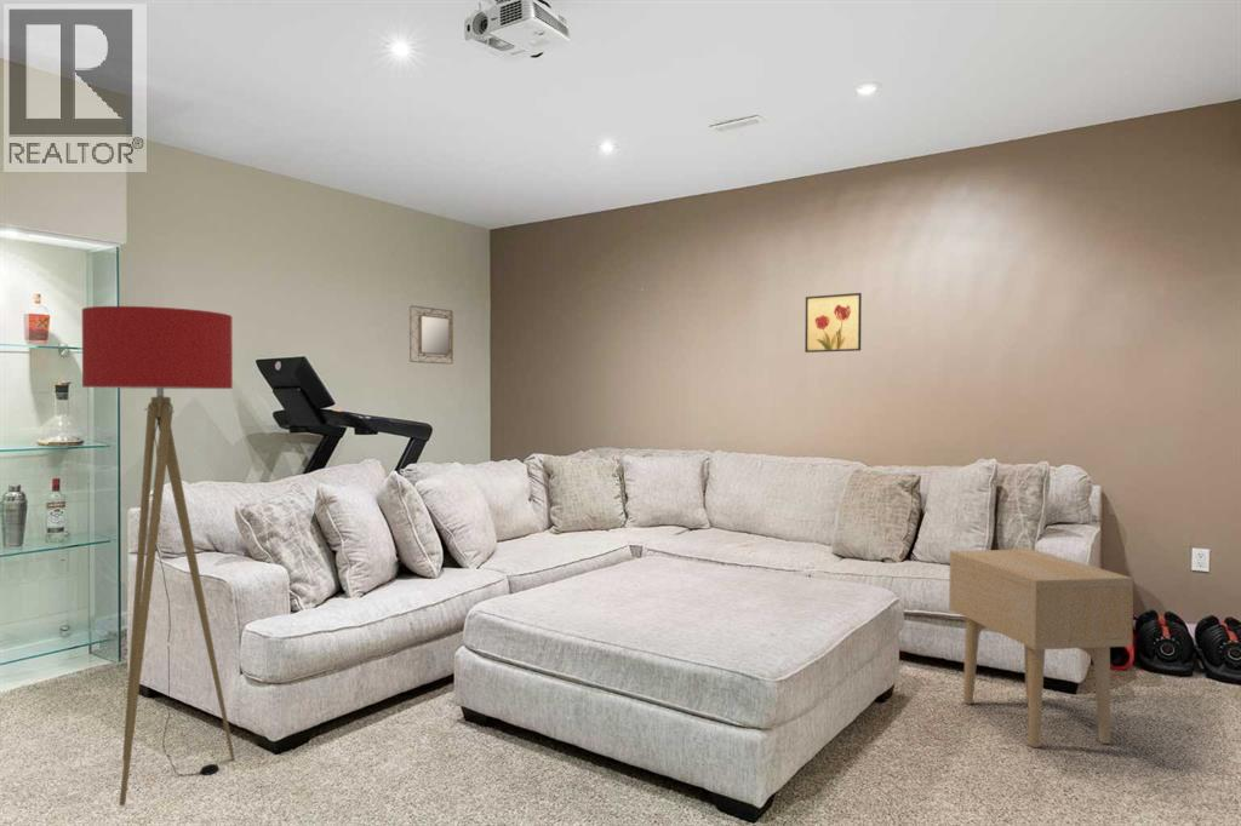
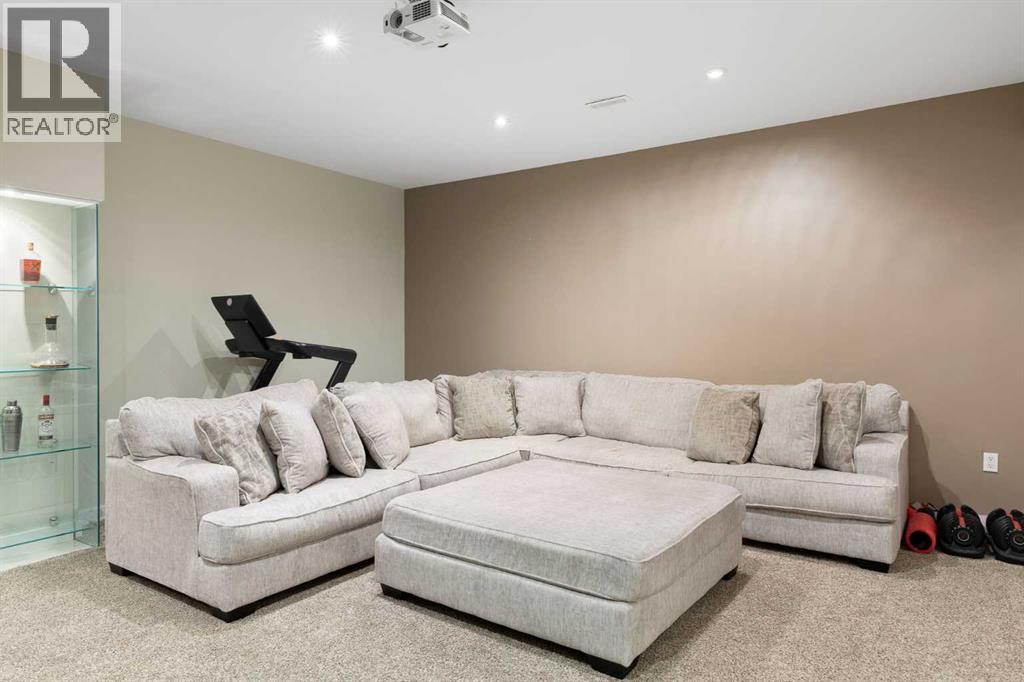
- wall art (833, 322)
- side table (1036, 642)
- home mirror (433, 335)
- floor lamp (156, 544)
